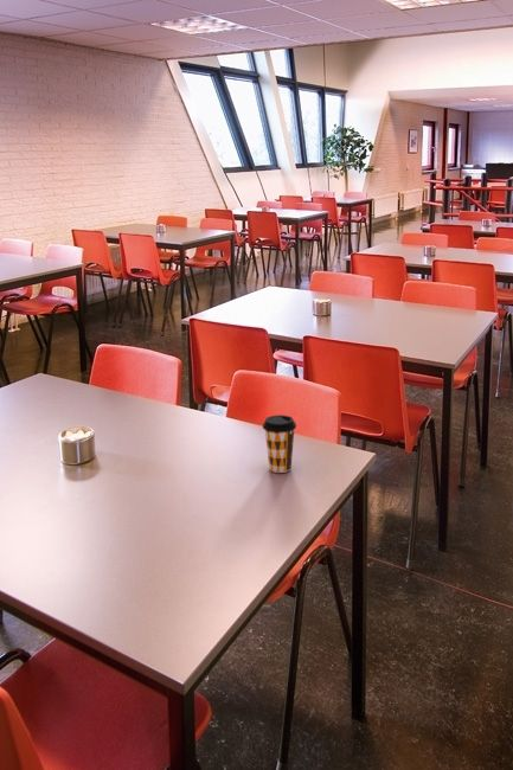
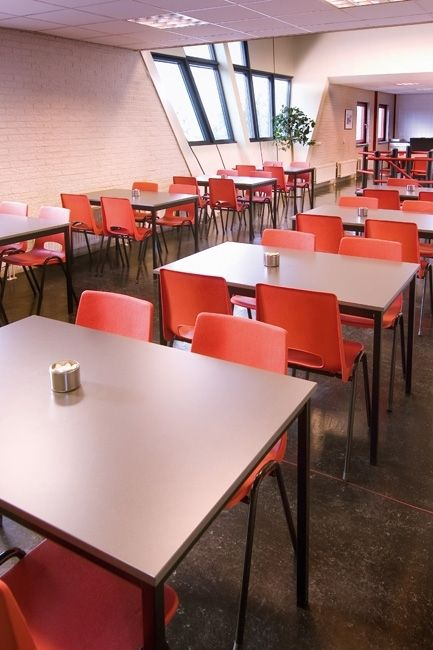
- coffee cup (280, 443)
